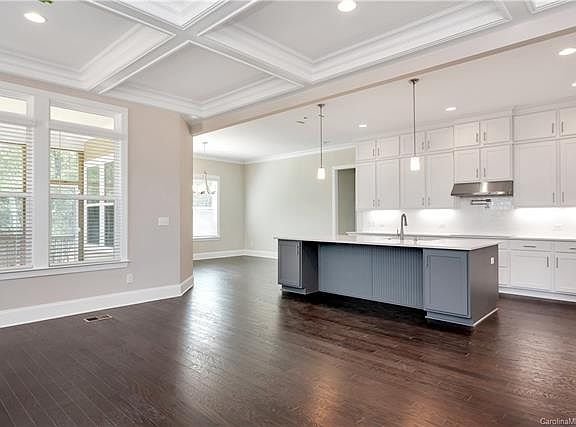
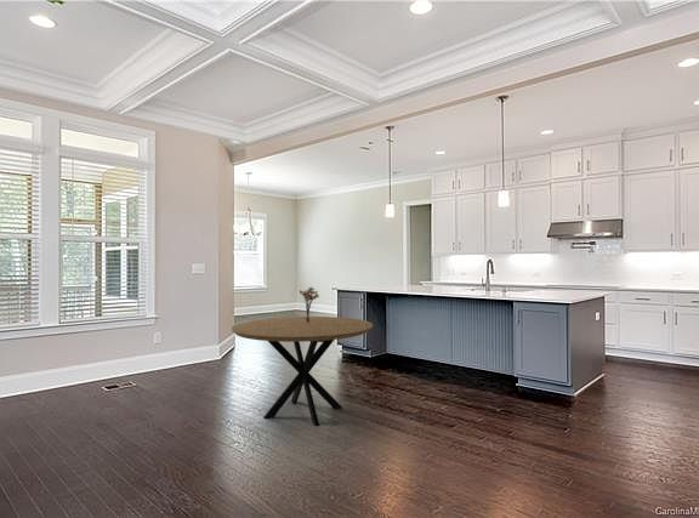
+ bouquet (308, 304)
+ dining table (303, 368)
